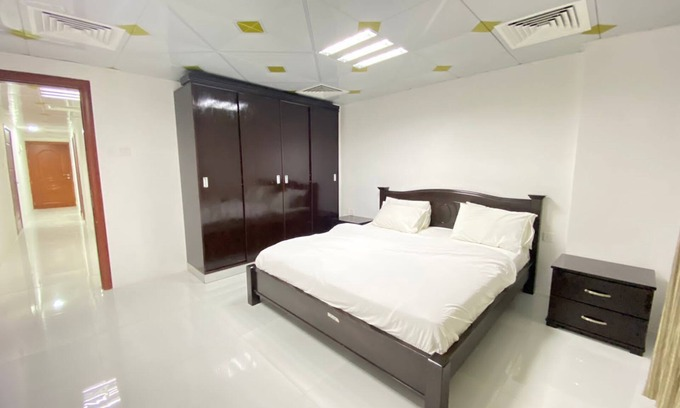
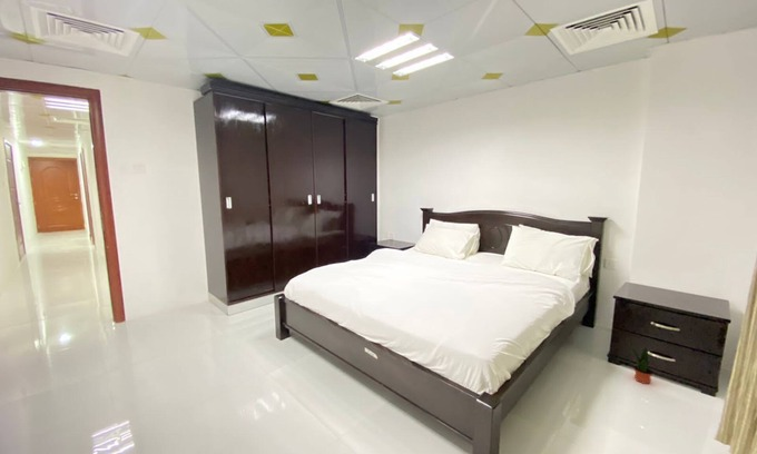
+ potted plant (640, 362)
